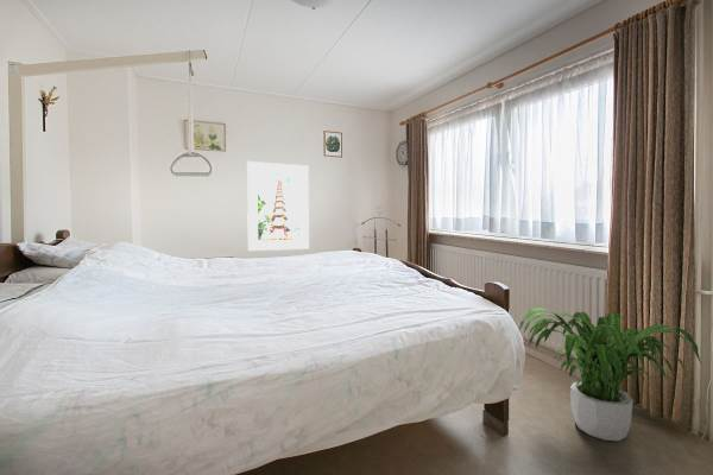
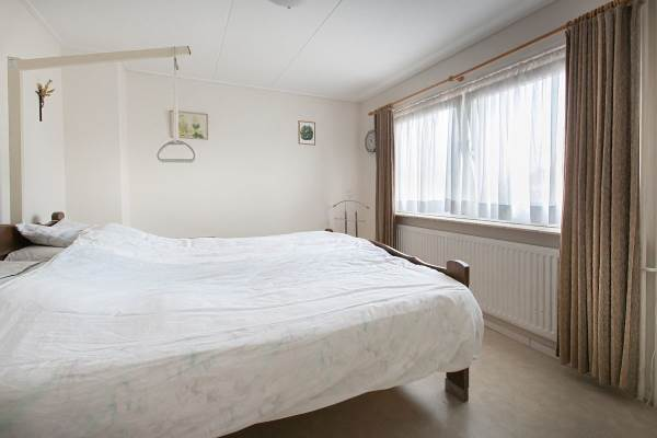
- potted plant (605, 373)
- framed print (279, 207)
